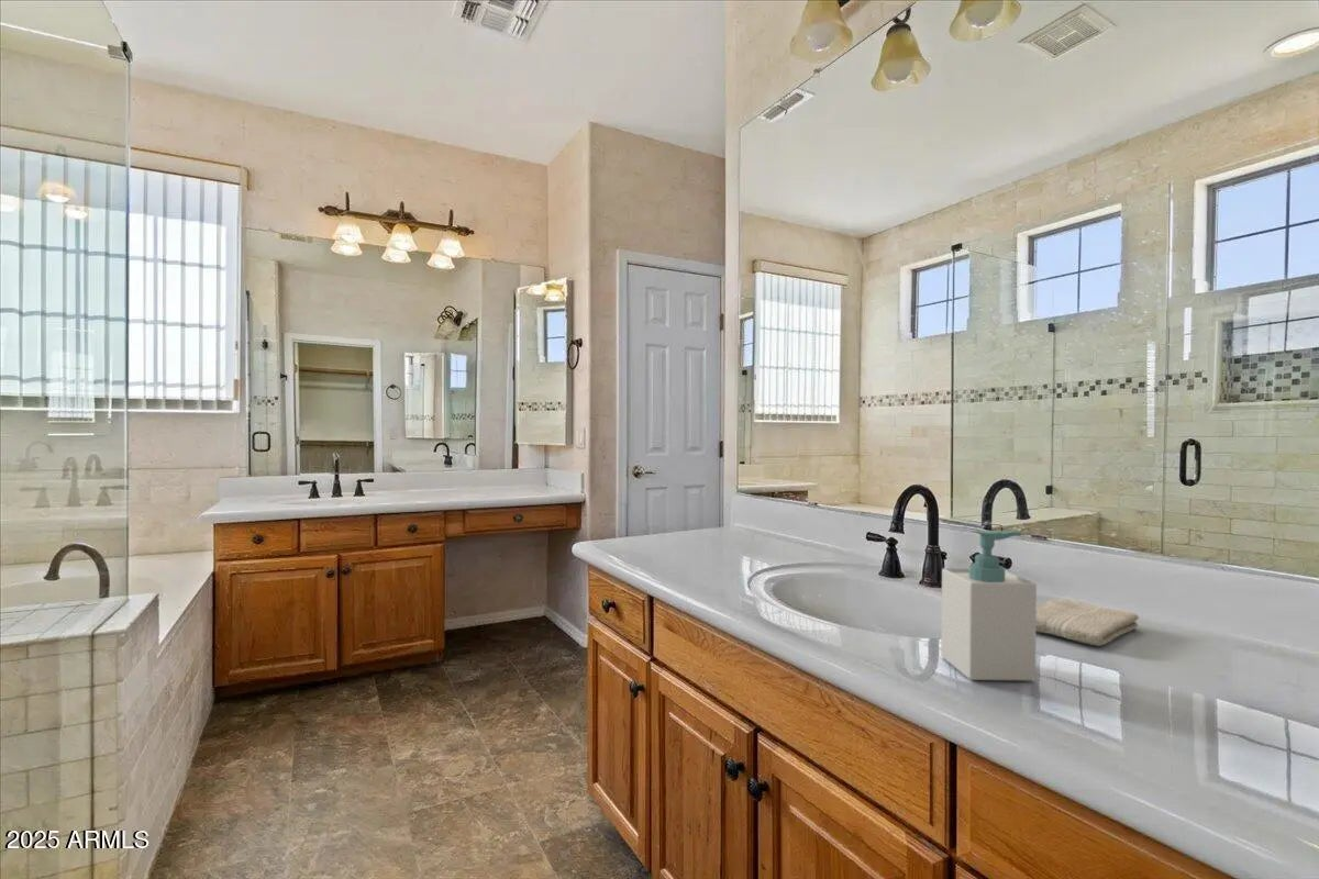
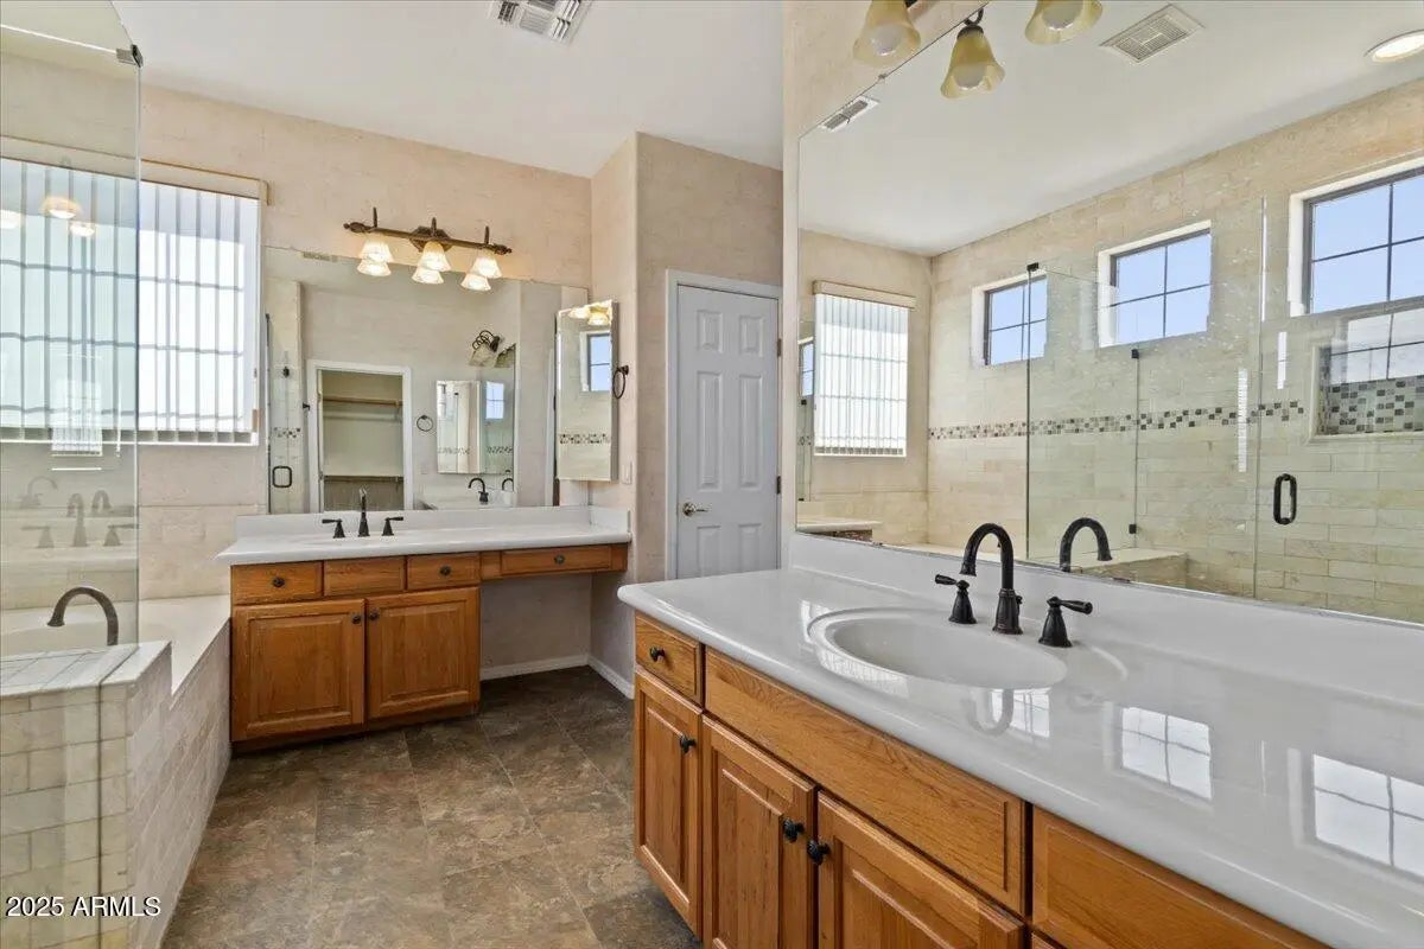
- soap bottle (987, 599)
- washcloth (1079, 619)
